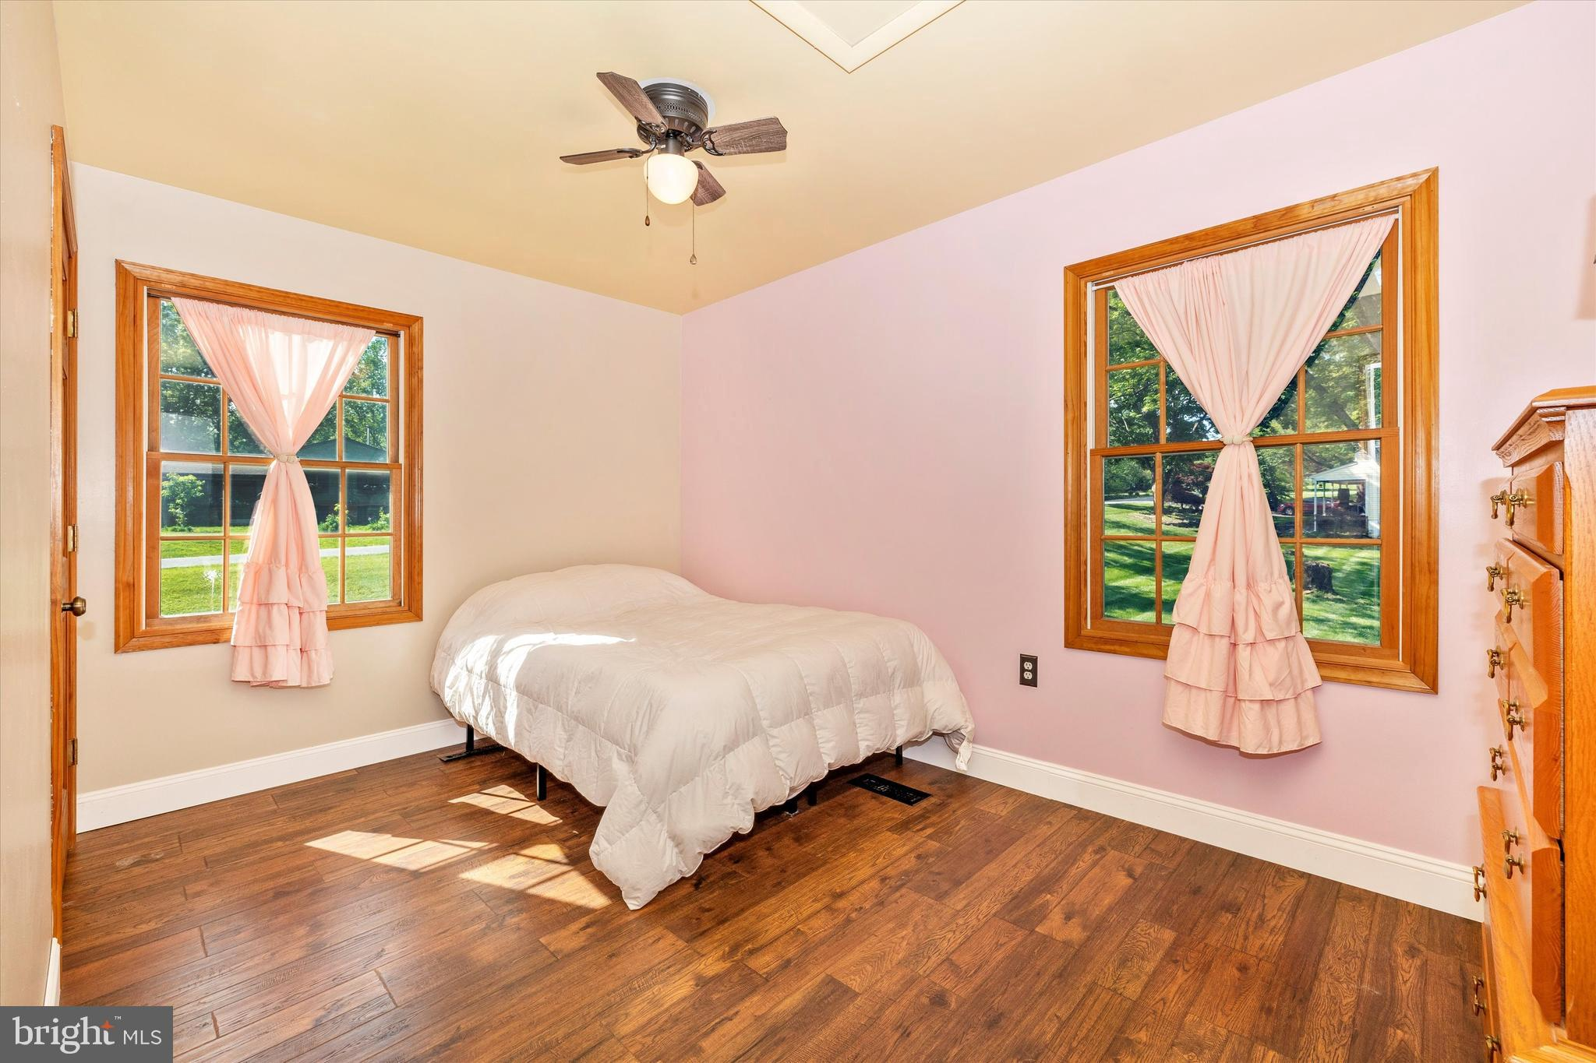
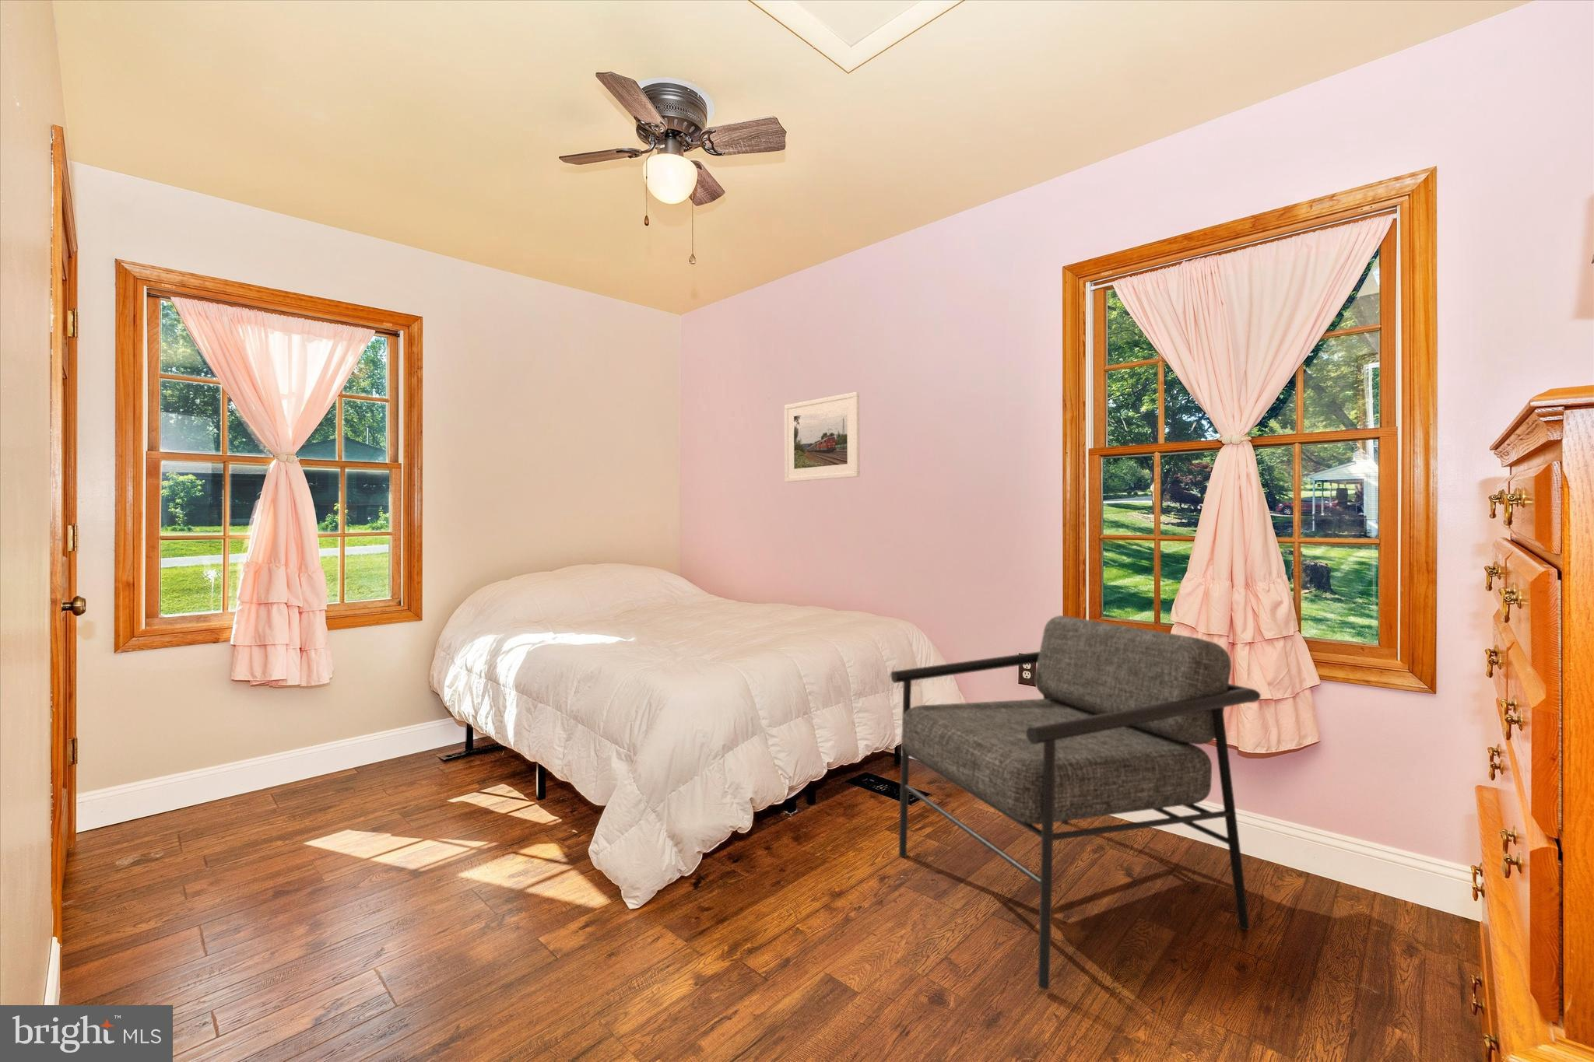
+ armchair (1056, 760)
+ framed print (820, 439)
